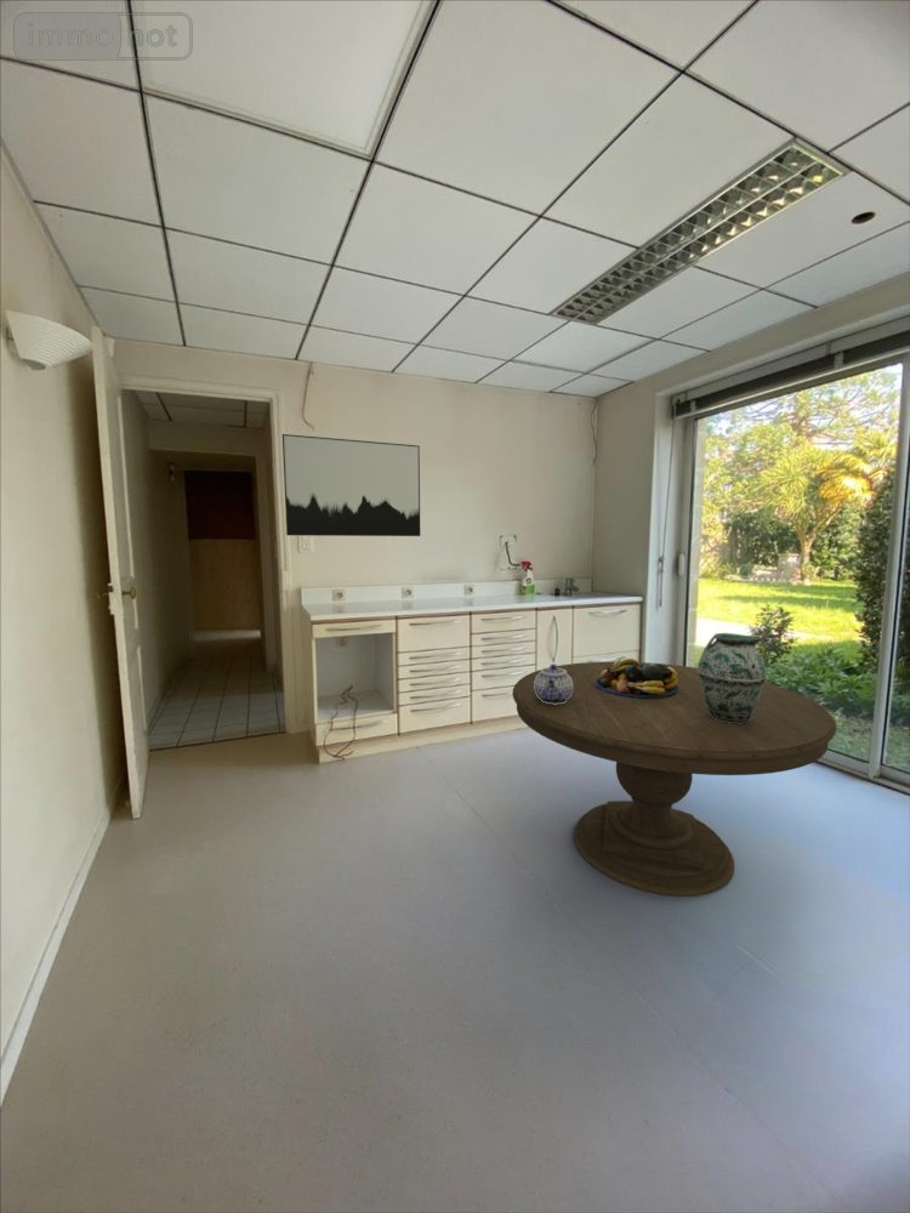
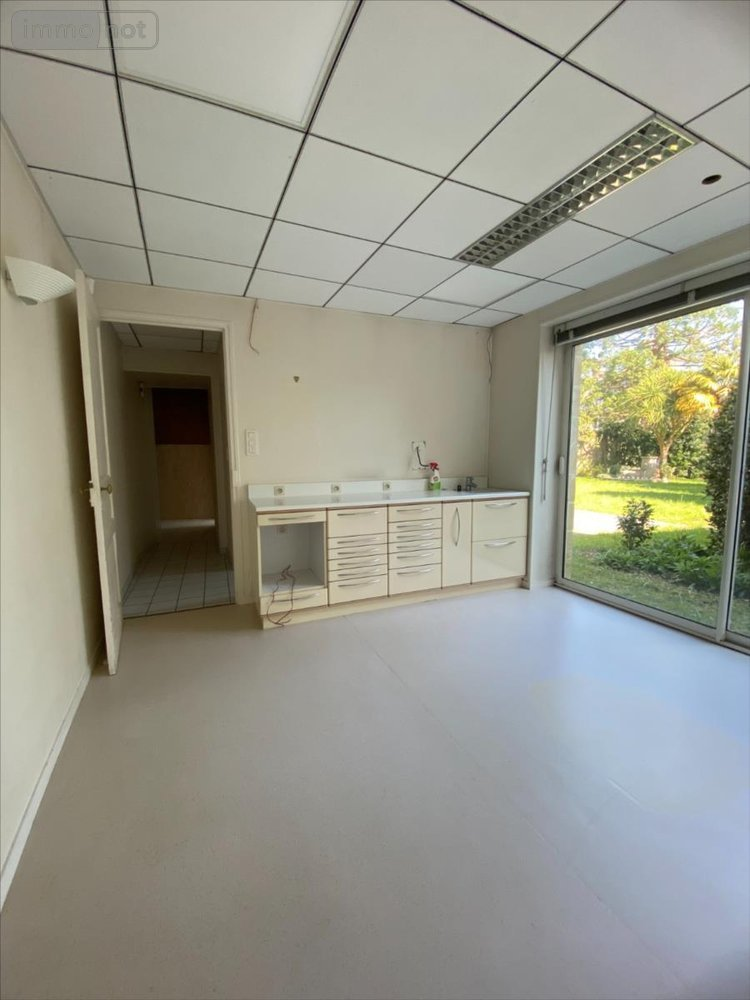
- fruit bowl (635, 672)
- dining table (653, 770)
- vase (730, 676)
- wall art (356, 488)
- teapot (553, 682)
